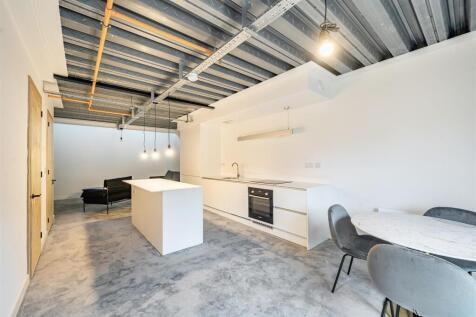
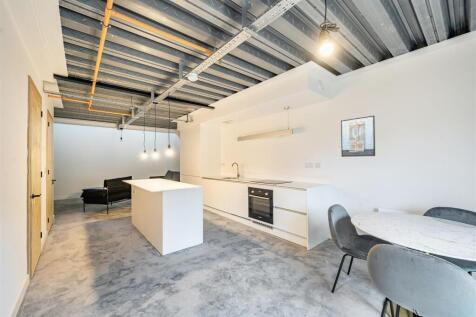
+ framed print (357, 137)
